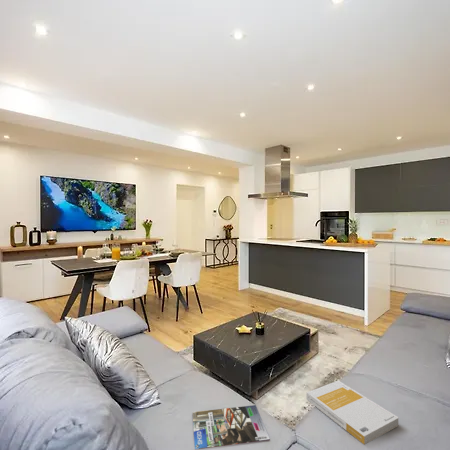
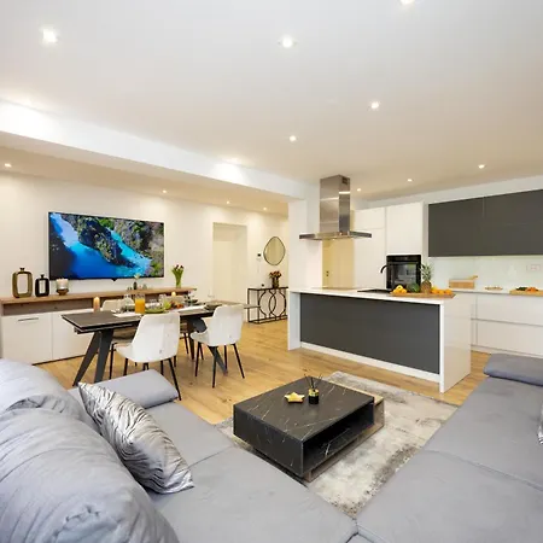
- magazine (228, 425)
- book (349, 407)
